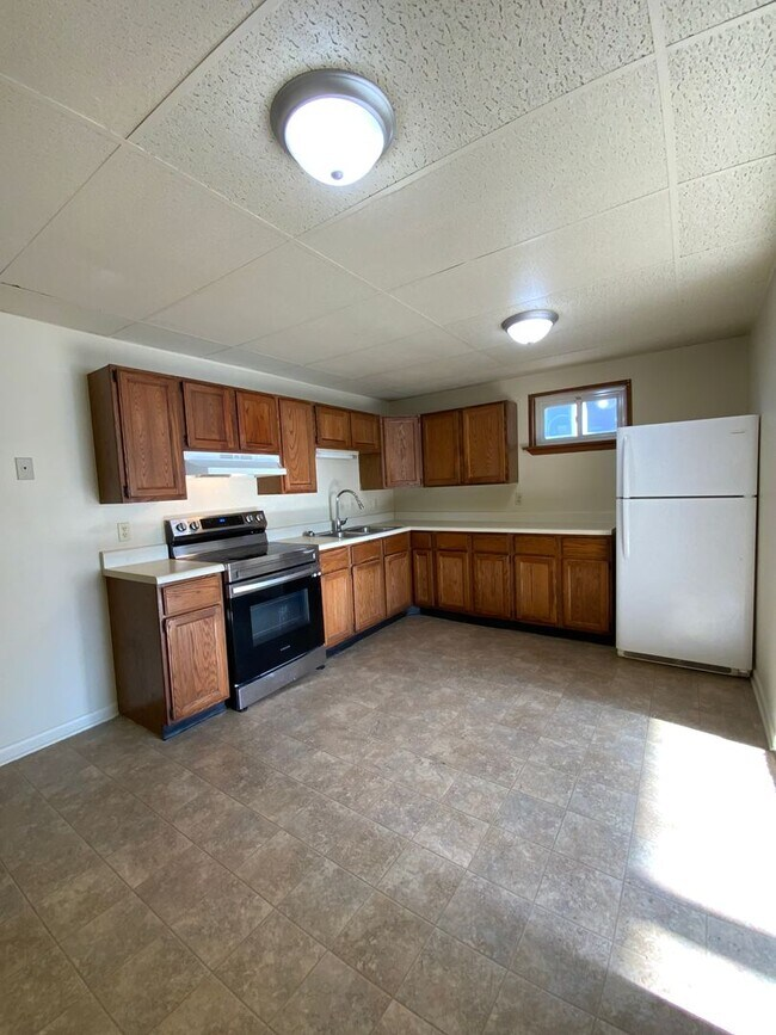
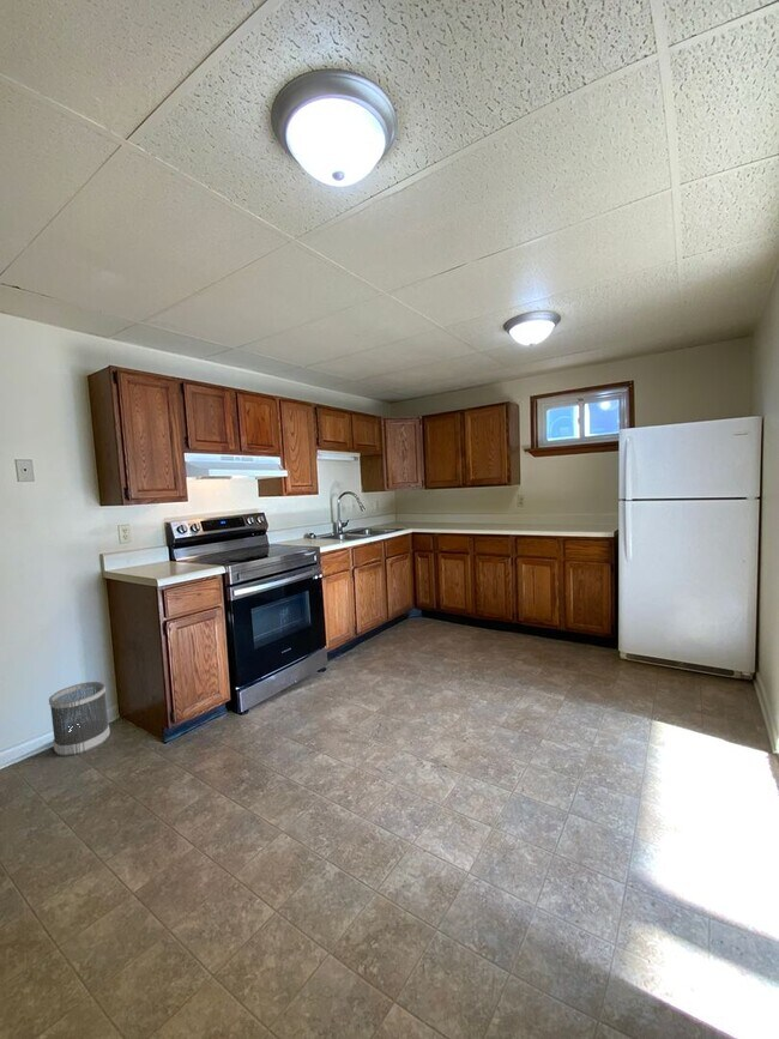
+ wastebasket (80, 717)
